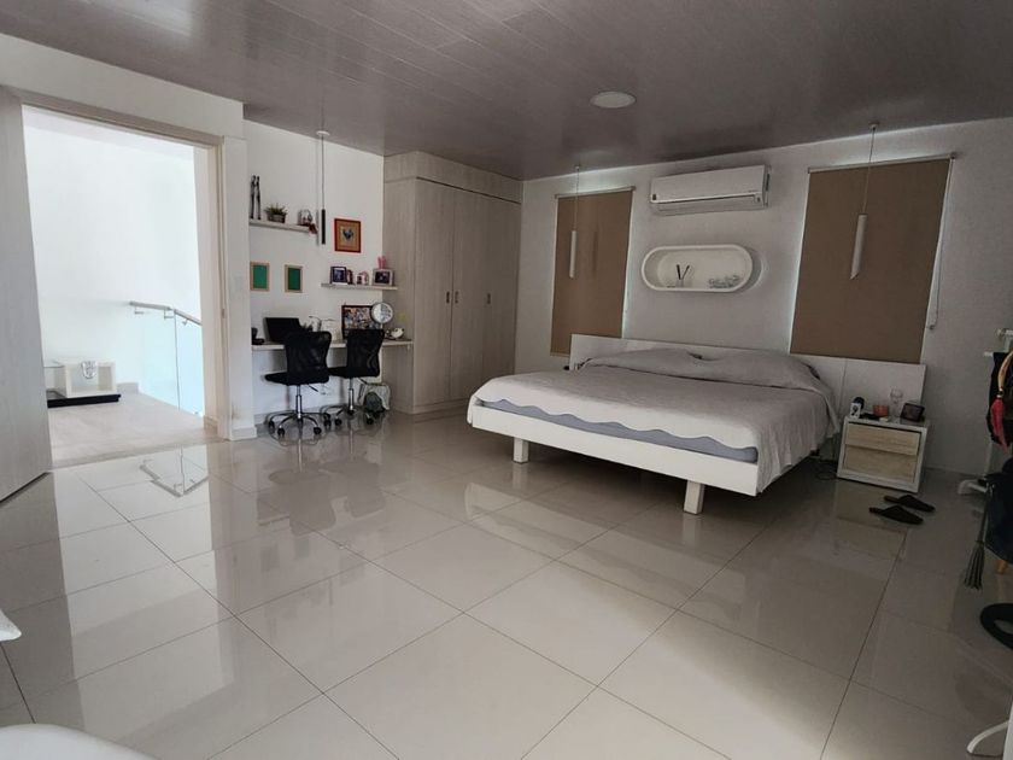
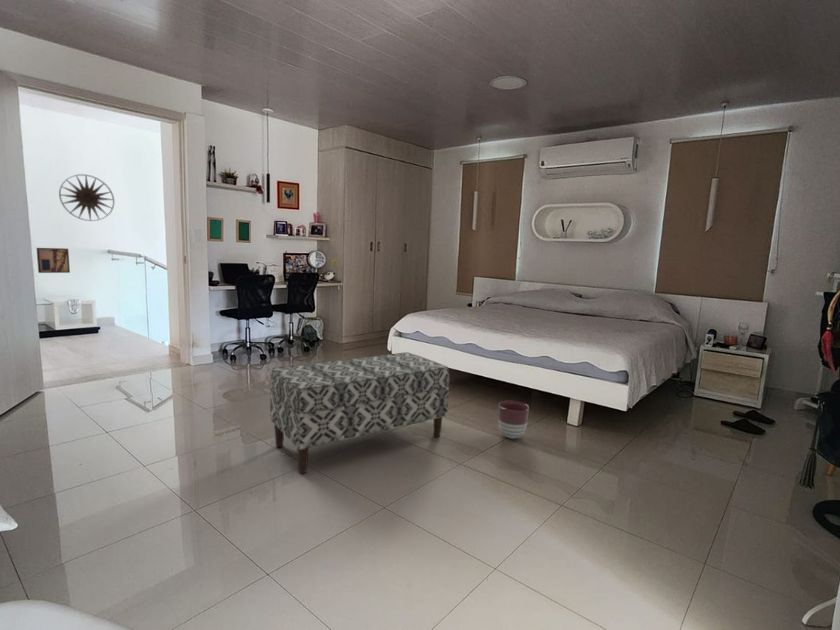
+ wall art (53, 260)
+ planter (512, 421)
+ wall art (87, 197)
+ bench (362, 404)
